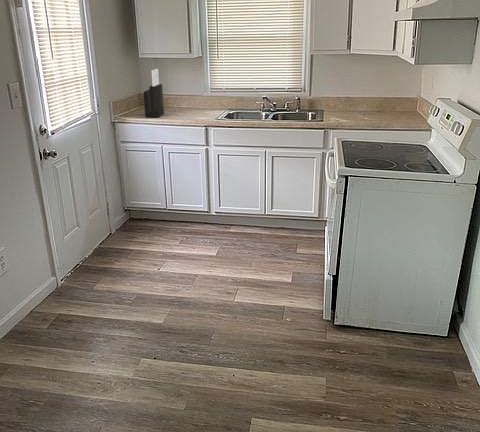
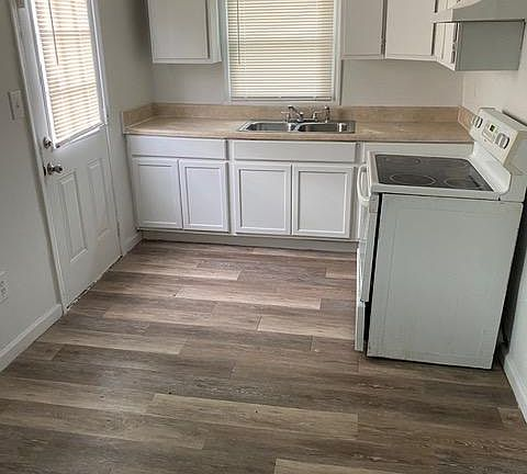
- knife block (151, 92)
